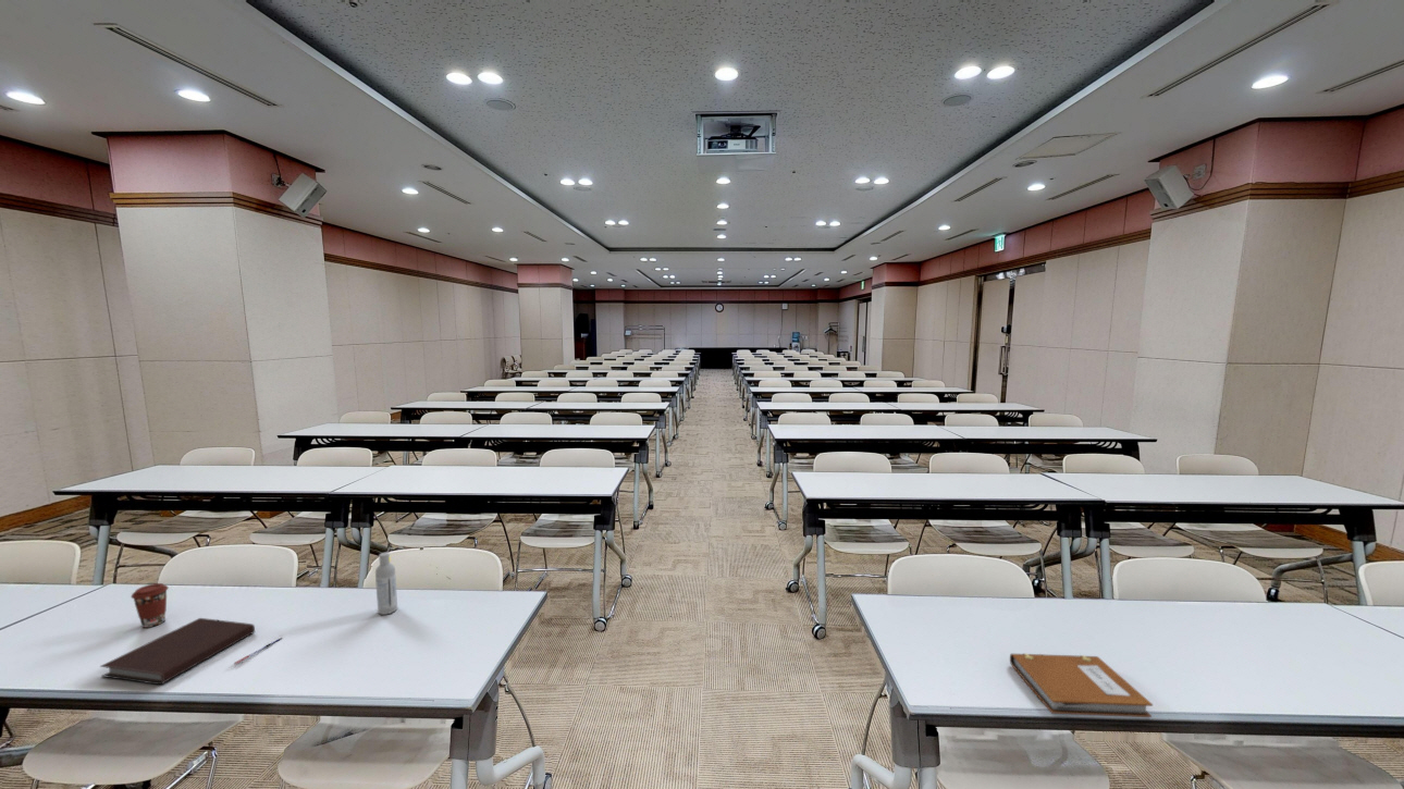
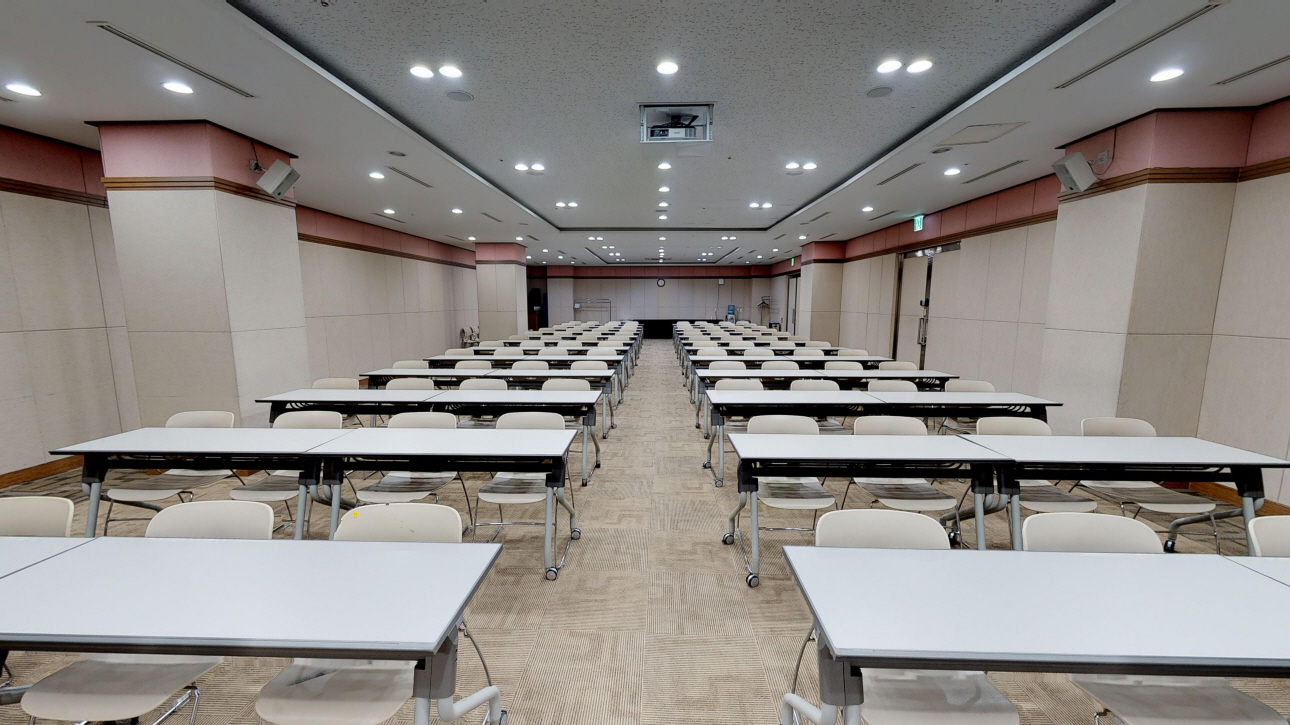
- pen (259, 650)
- notebook (1077, 681)
- notebook (182, 648)
- bottle (385, 582)
- coffee cup (151, 605)
